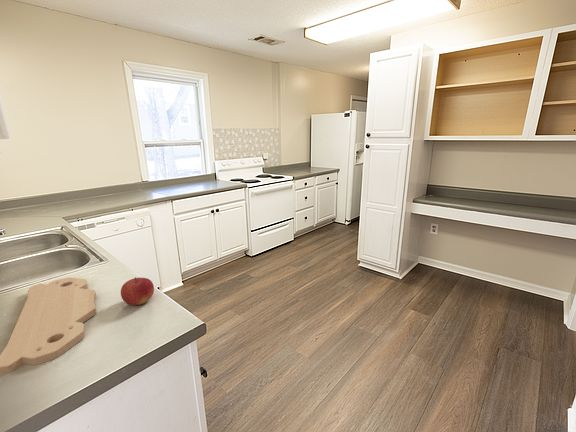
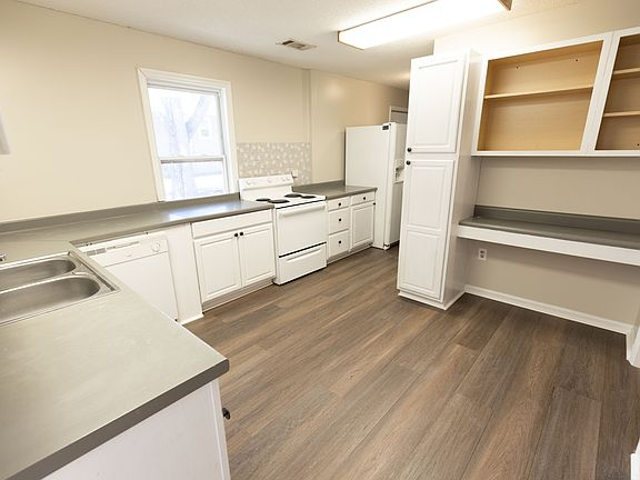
- cutting board (58, 310)
- fruit (137, 289)
